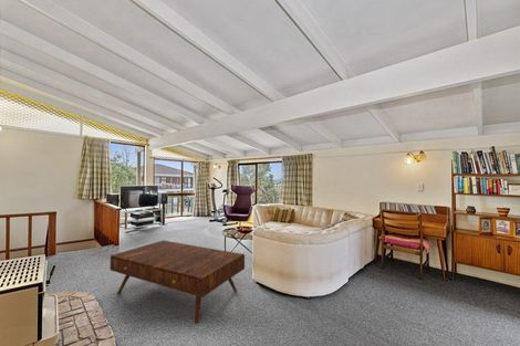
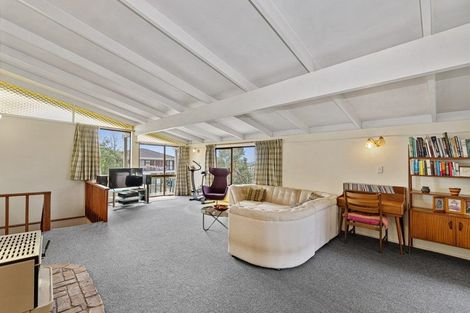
- coffee table (176, 274)
